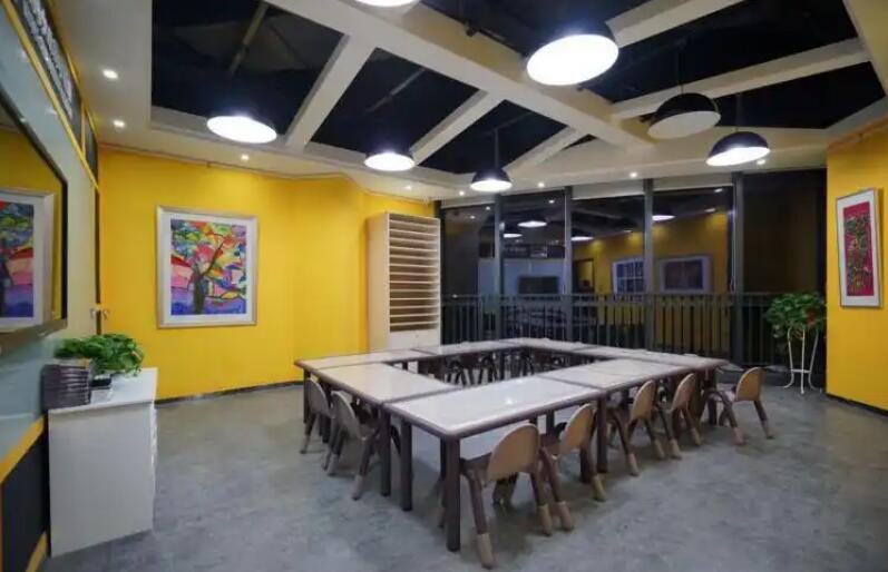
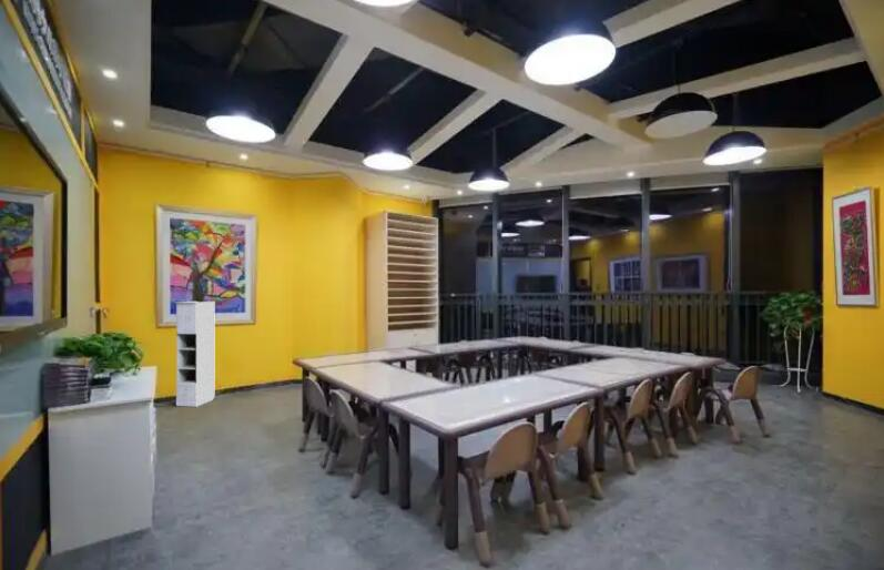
+ storage cabinet (195, 352)
